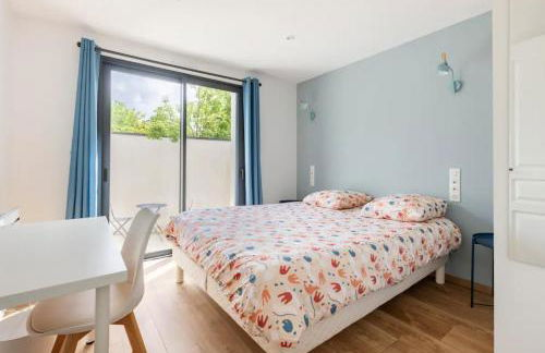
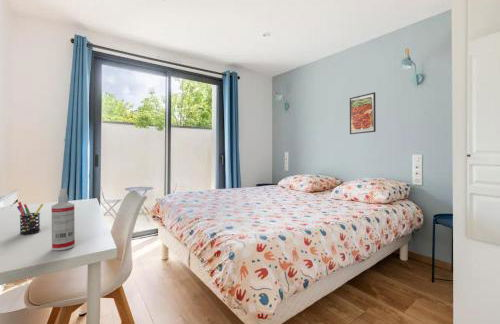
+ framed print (362, 114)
+ pen holder (28, 217)
+ spray bottle (63, 218)
